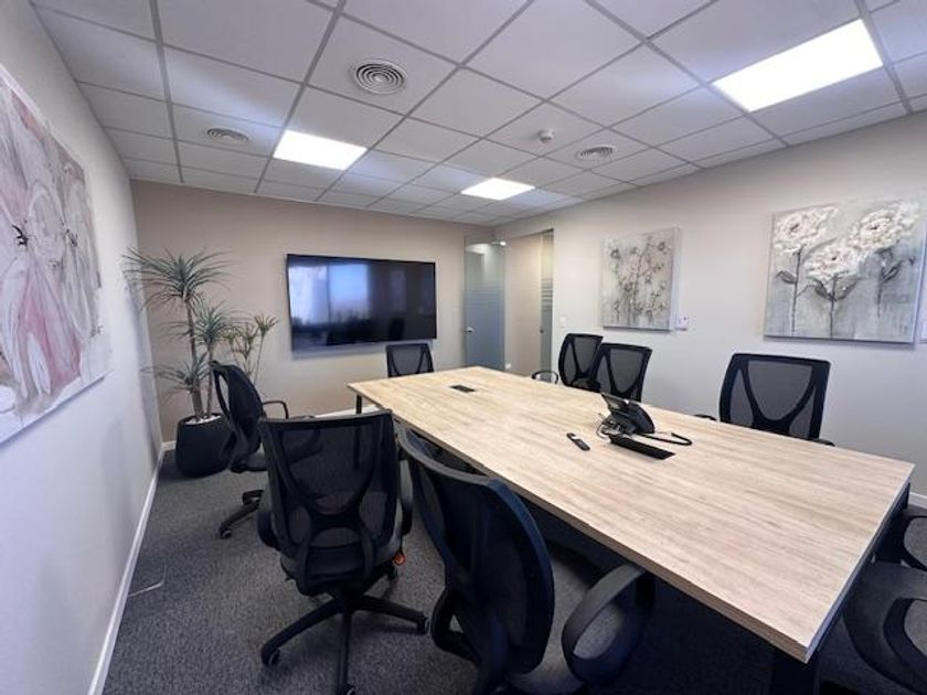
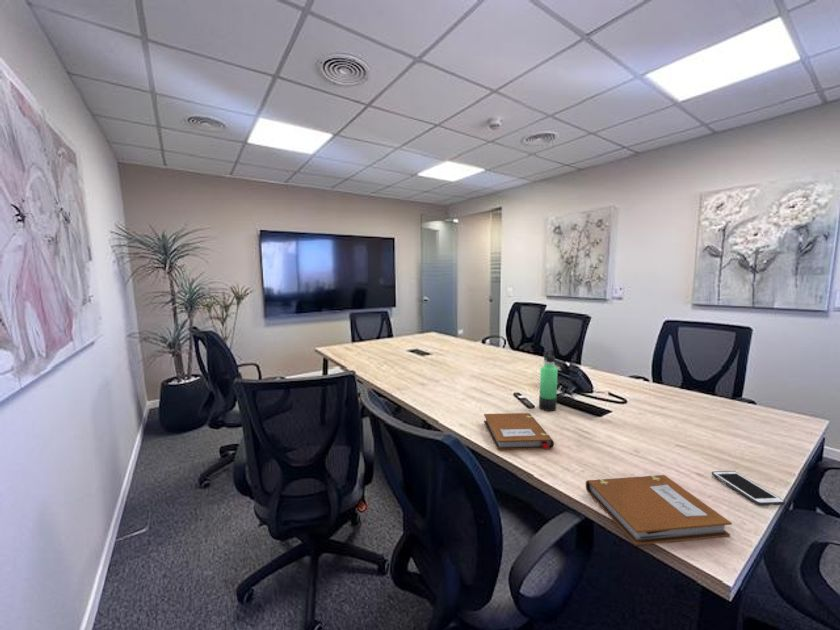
+ cell phone (745, 487)
+ notebook (653, 504)
+ notebook (516, 430)
+ thermos bottle (548, 379)
